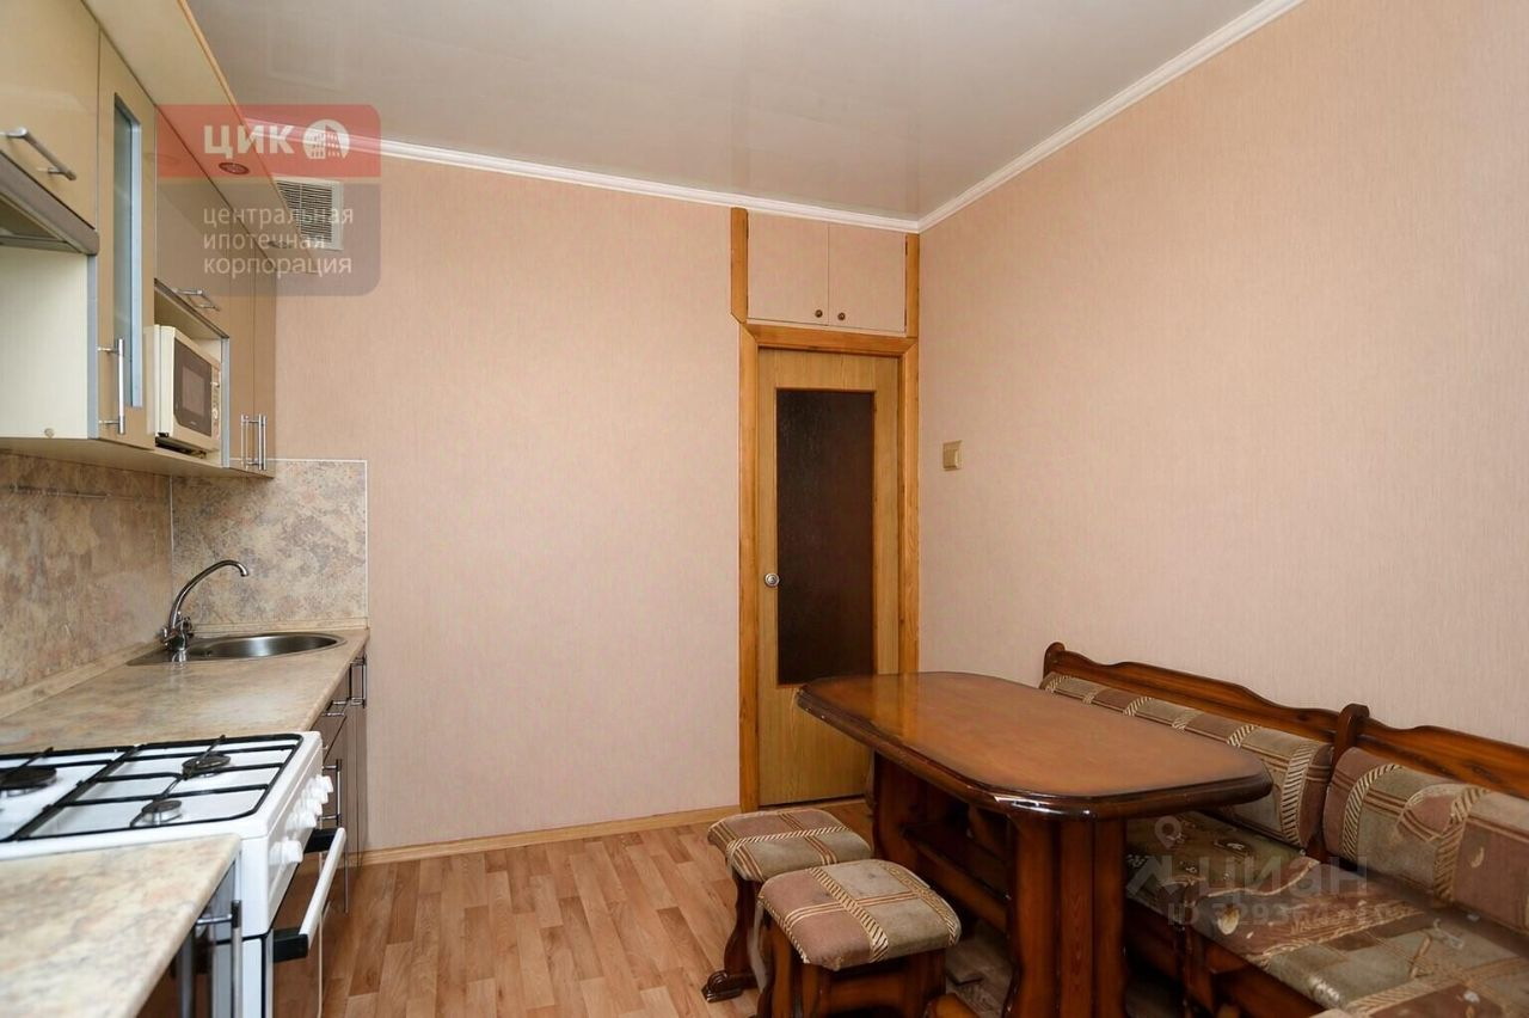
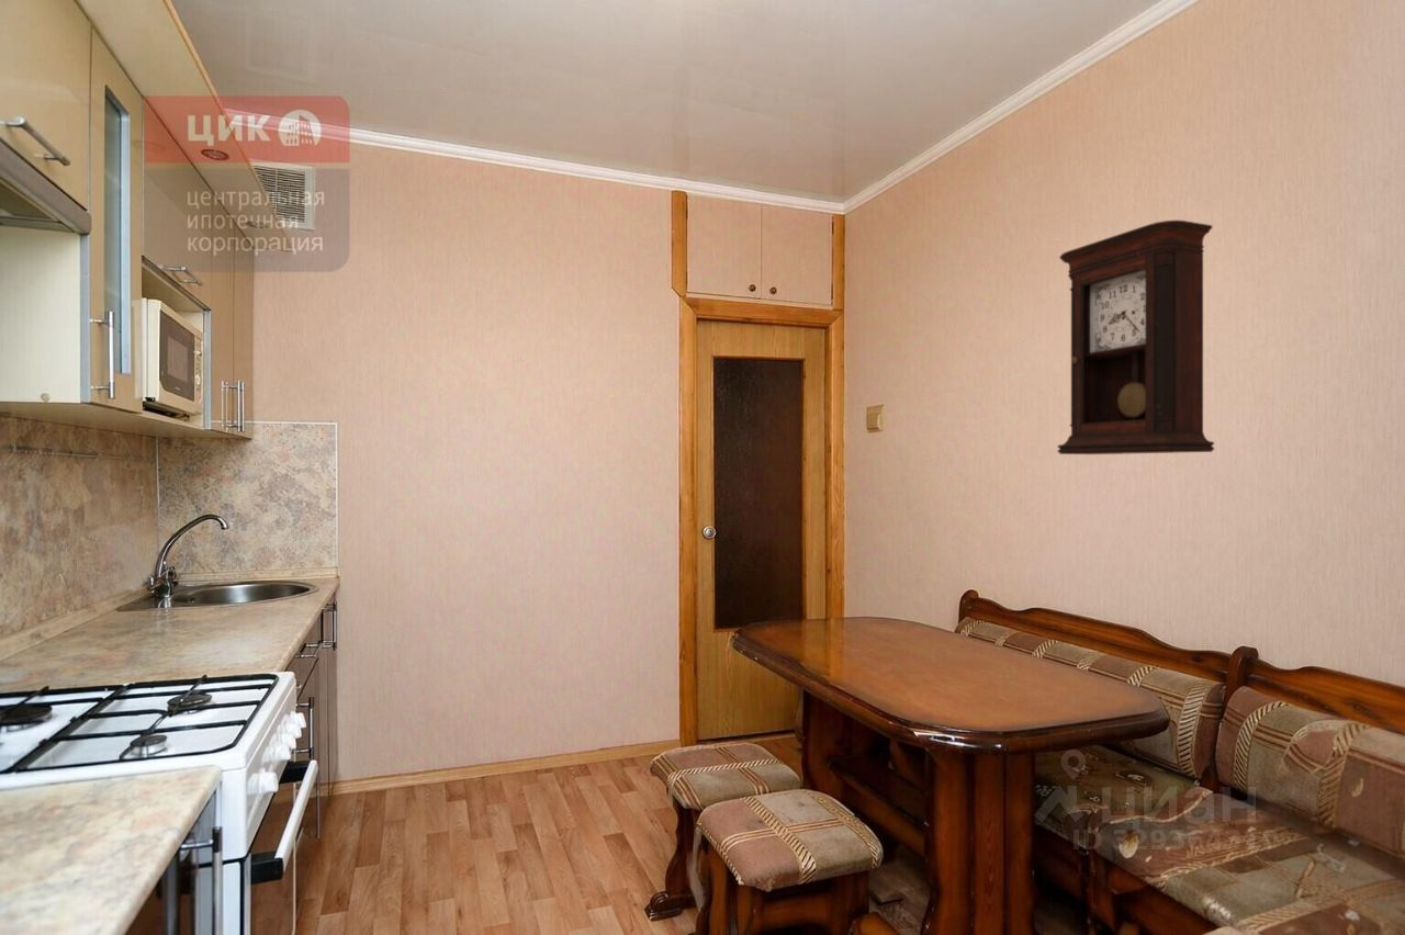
+ pendulum clock (1125, 347)
